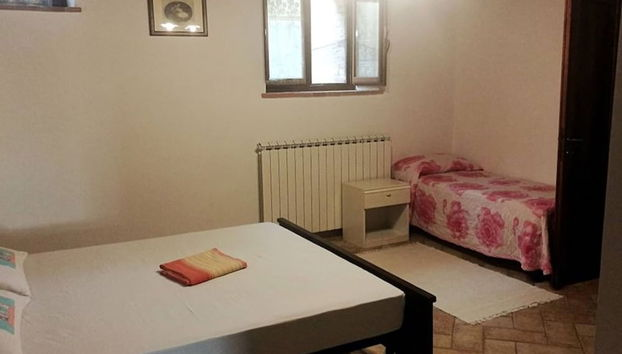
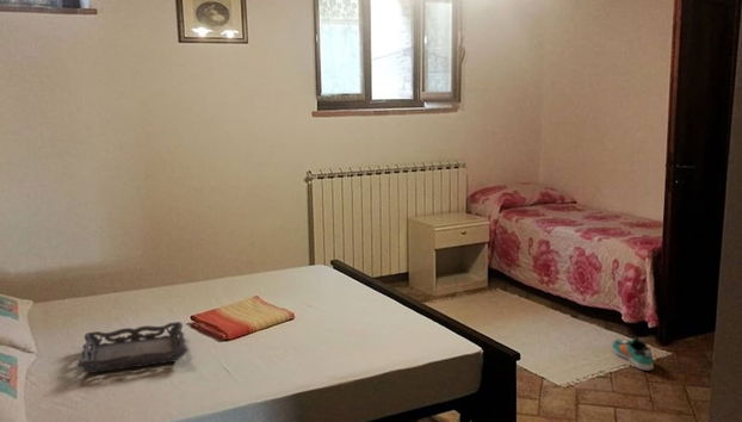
+ sneaker (632, 347)
+ tray (135, 347)
